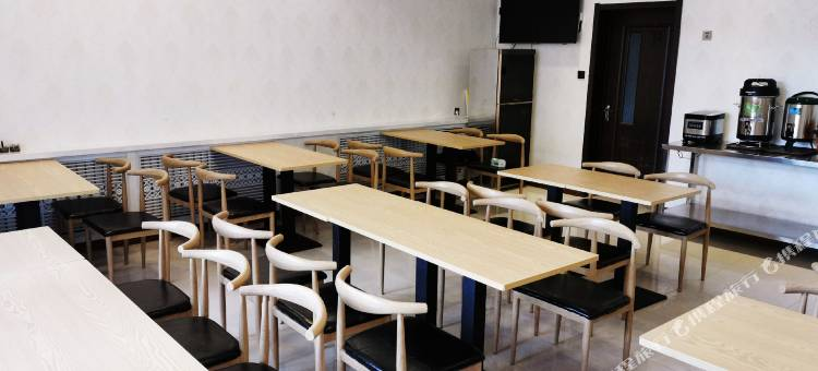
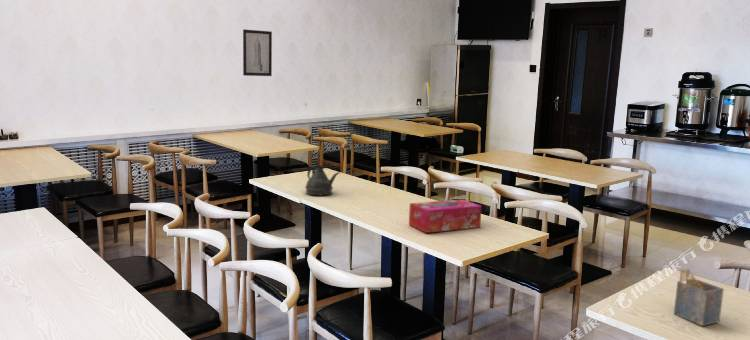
+ napkin holder (698, 295)
+ teapot (322, 180)
+ tissue box (445, 215)
+ wall art (257, 53)
